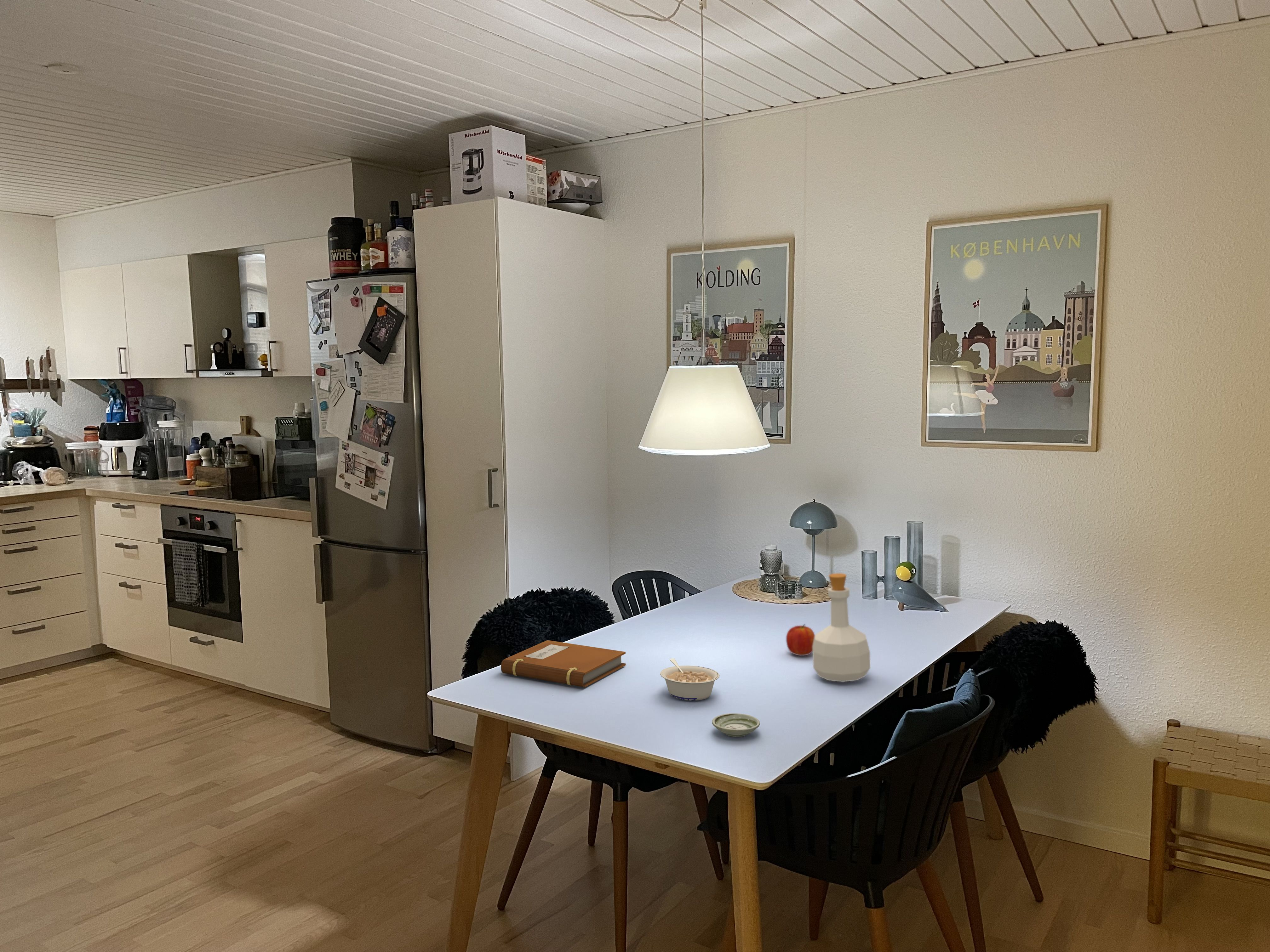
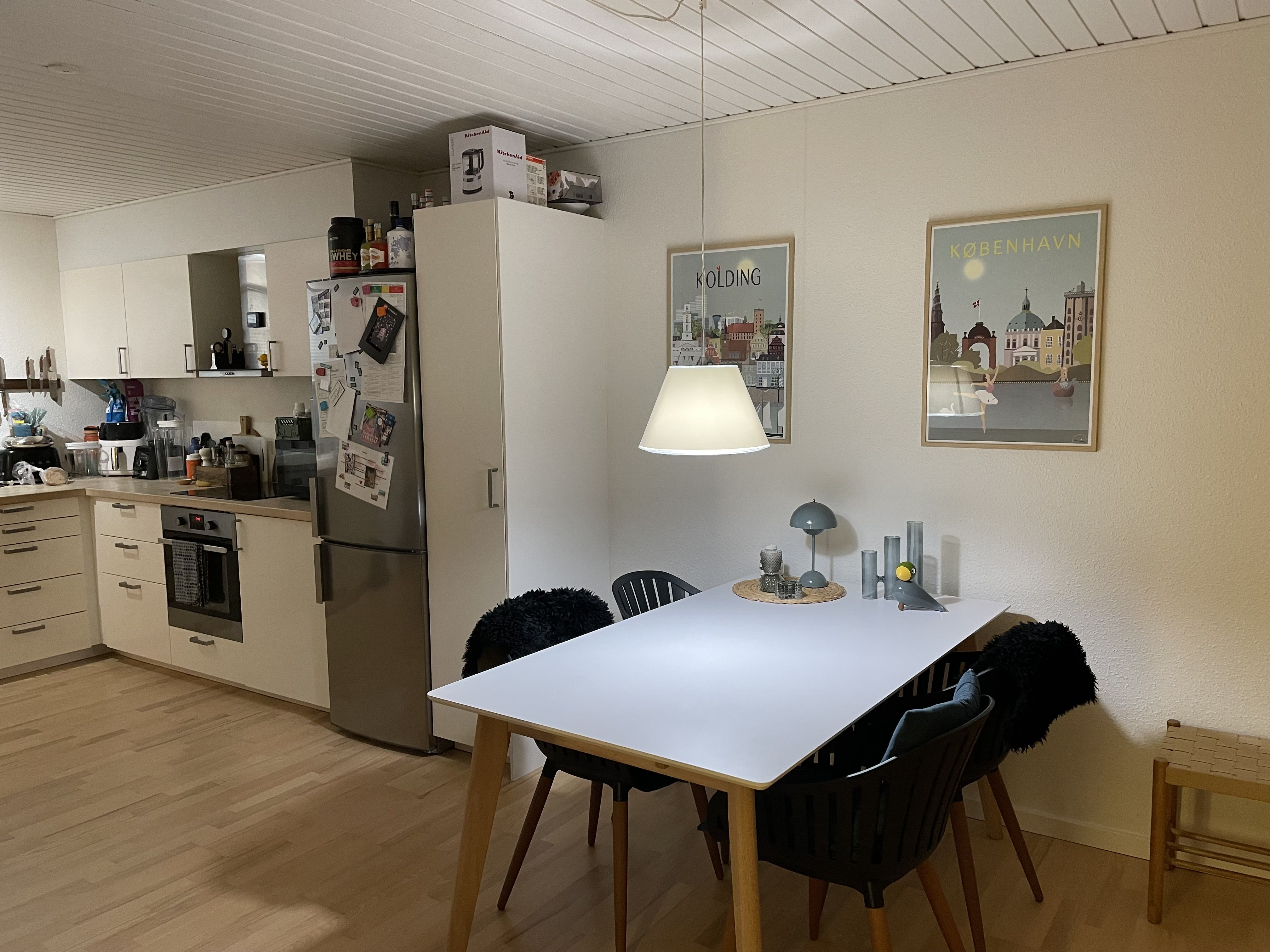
- legume (688, 682)
- bottle (841, 626)
- notebook (561, 663)
- saucer (736, 727)
- fruit (801, 638)
